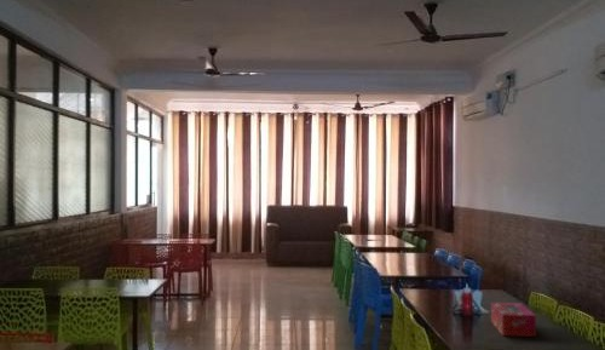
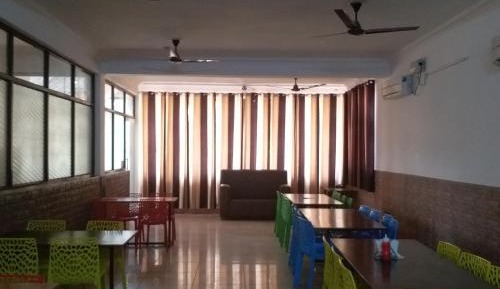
- tissue box (512, 319)
